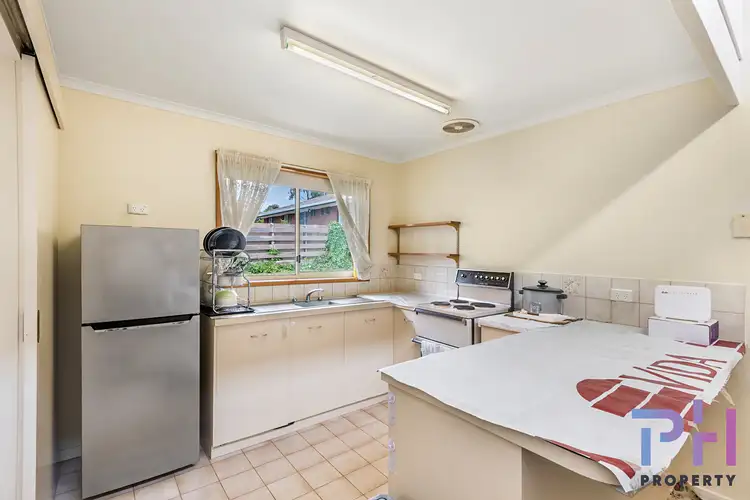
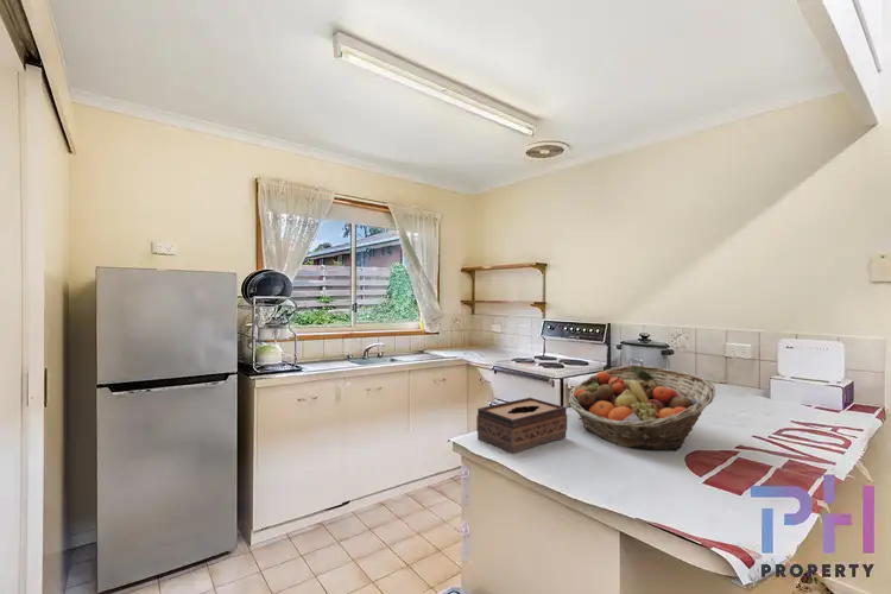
+ tissue box (522, 423)
+ fruit basket (634, 403)
